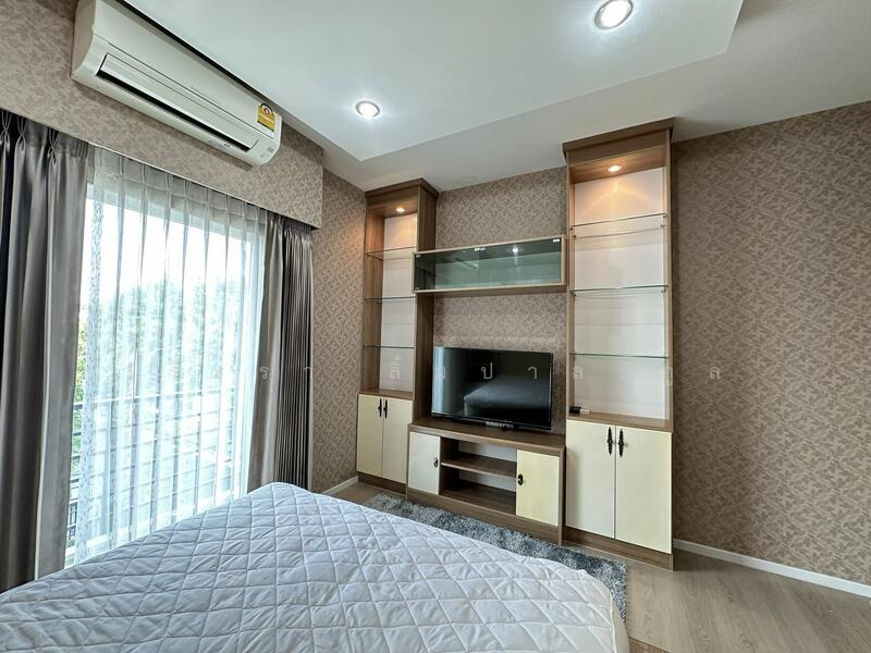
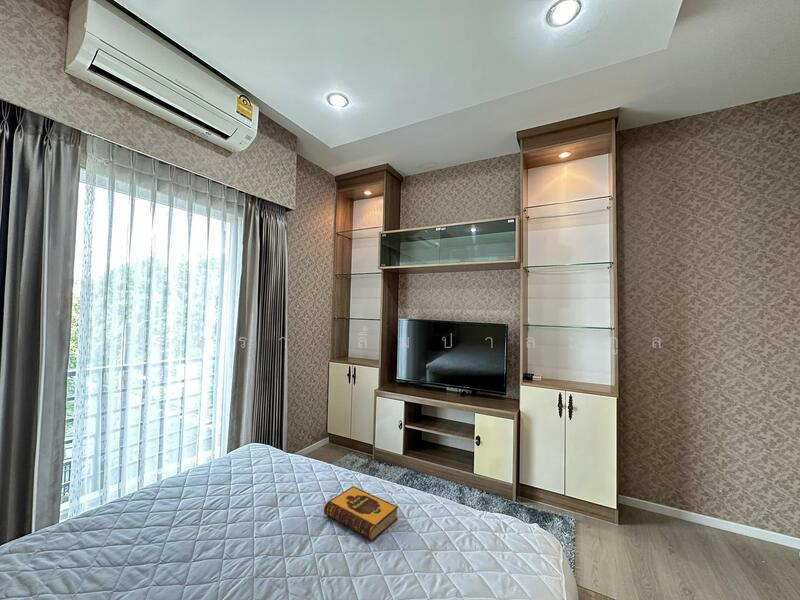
+ hardback book (360, 511)
